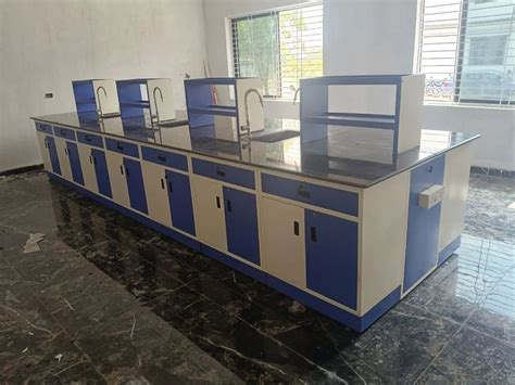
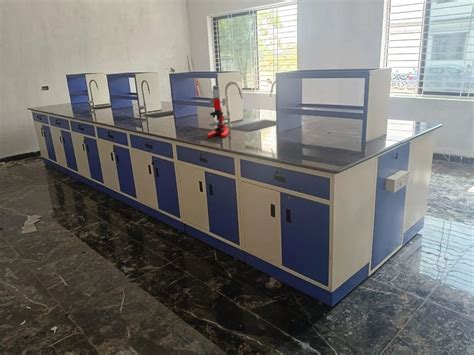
+ microscope (217, 110)
